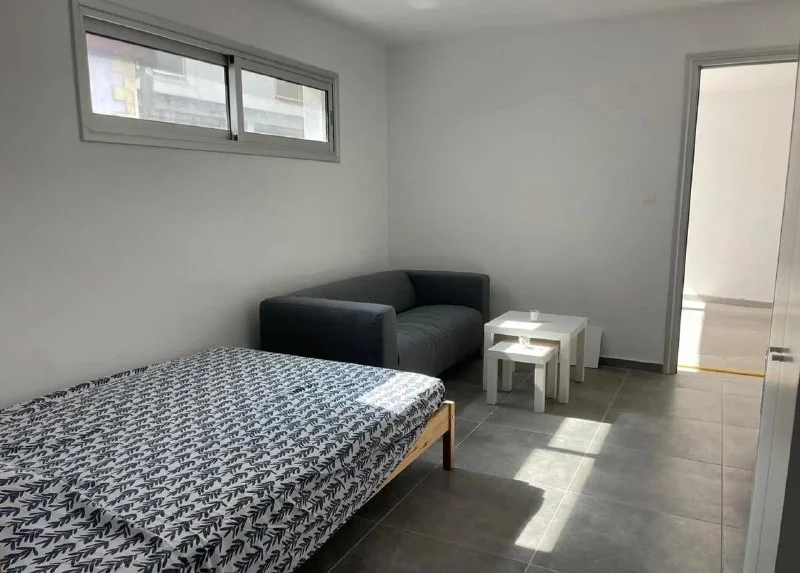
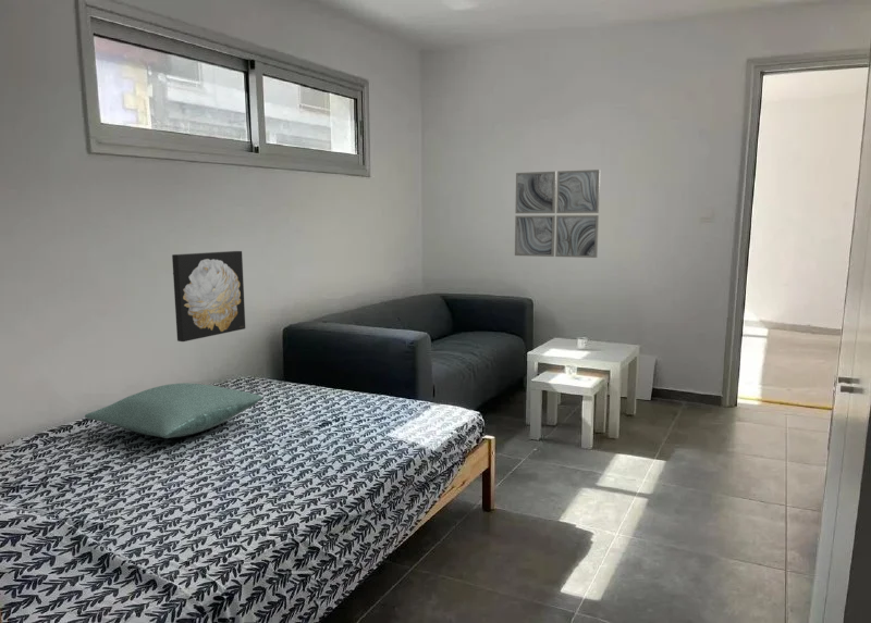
+ wall art (210, 294)
+ pillow (176, 408)
+ wall art (556, 215)
